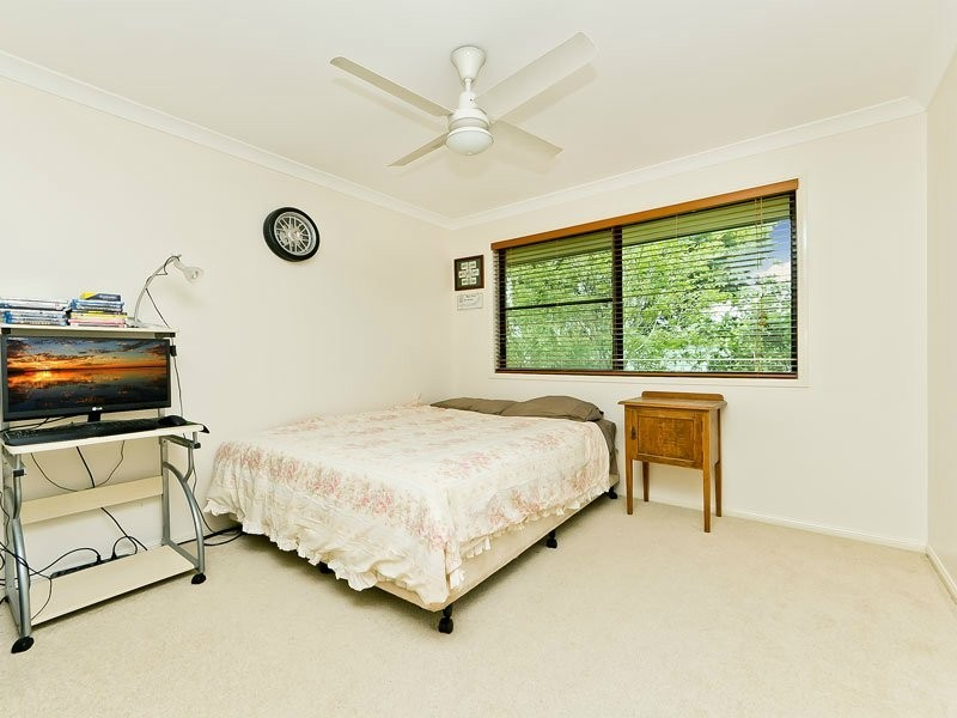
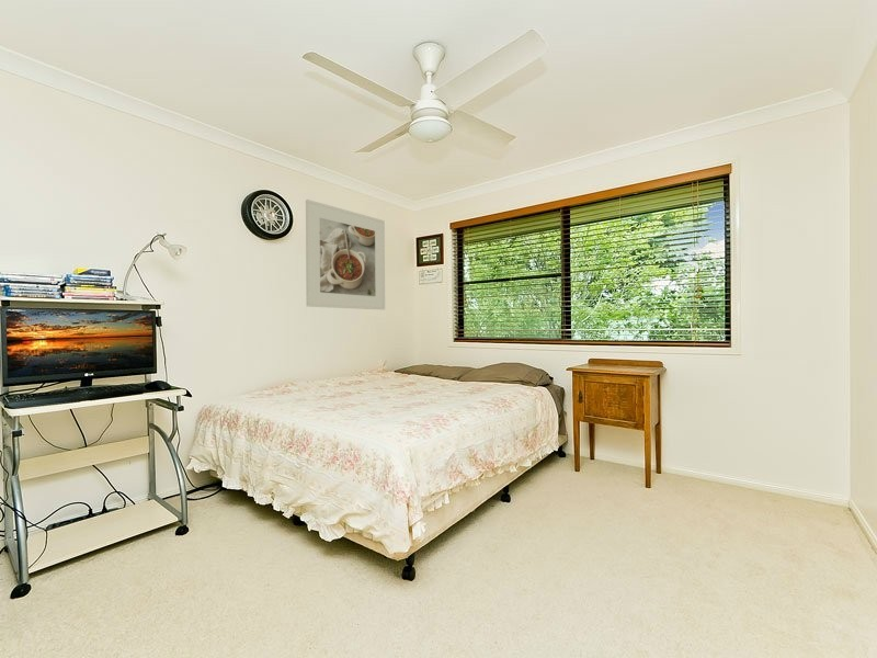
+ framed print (349, 259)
